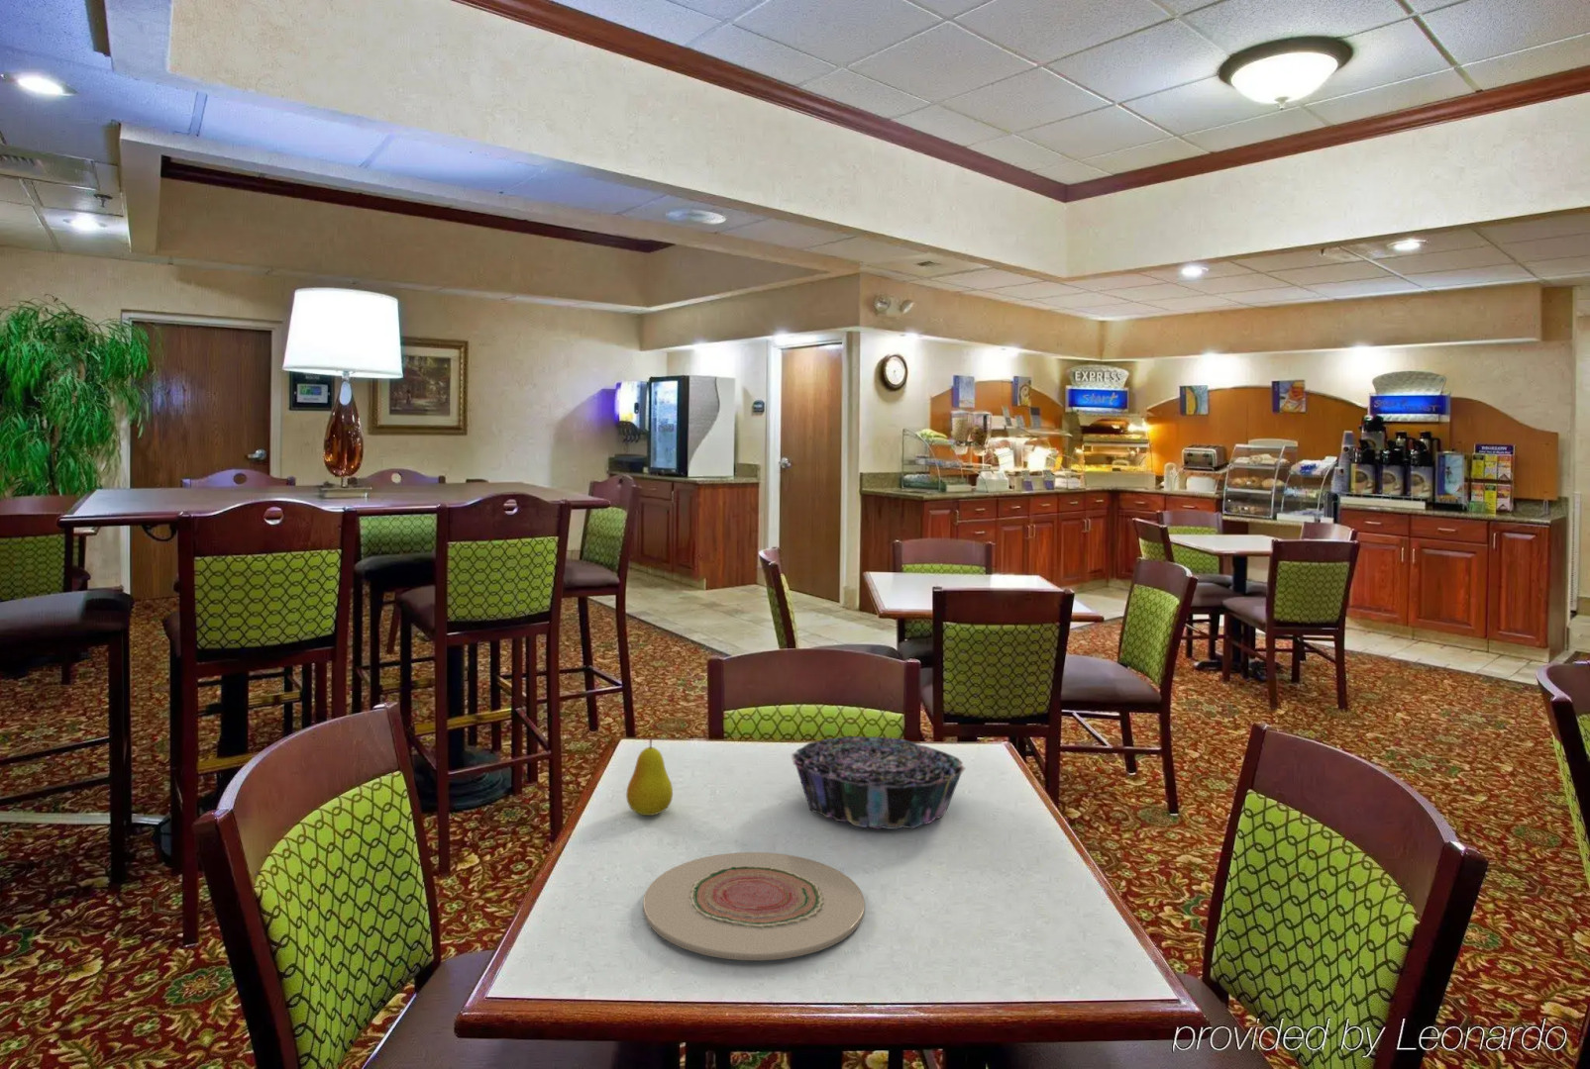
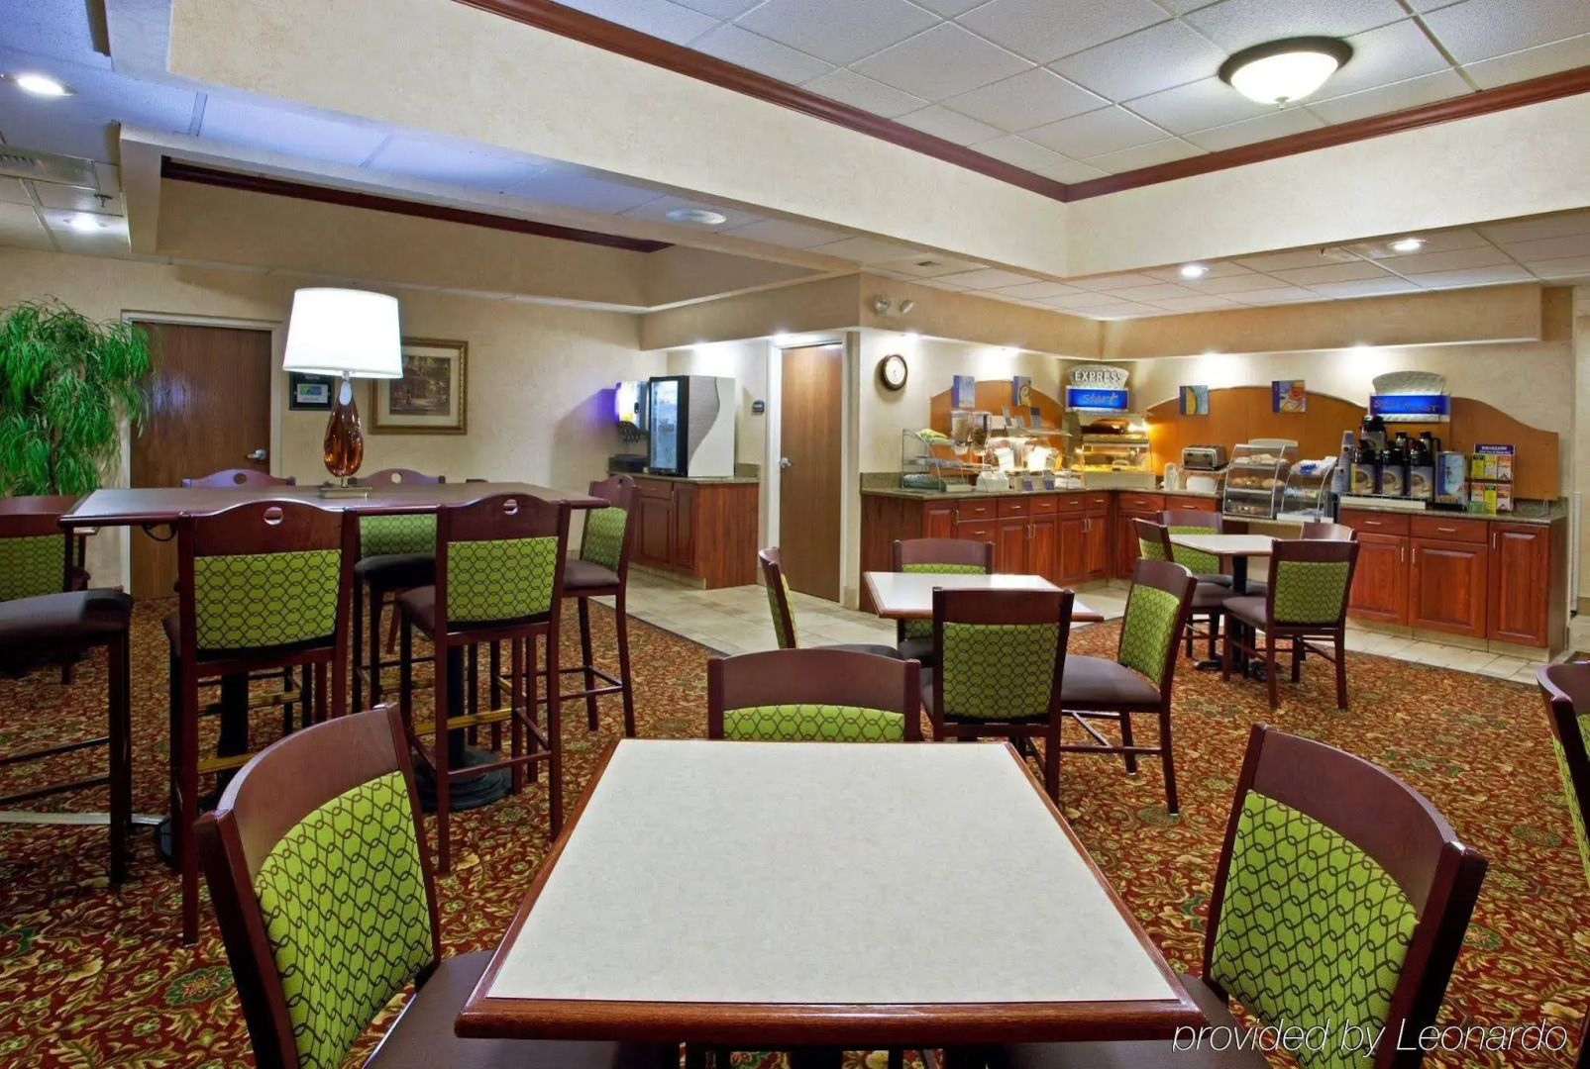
- decorative bowl (876, 781)
- plate (754, 897)
- fruit (649, 776)
